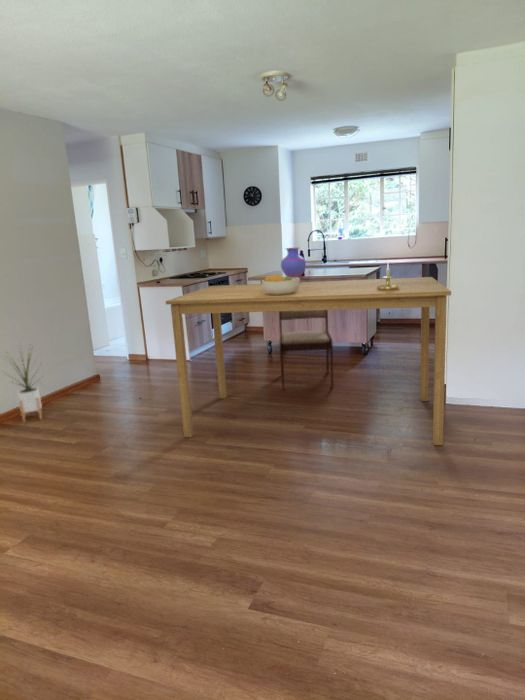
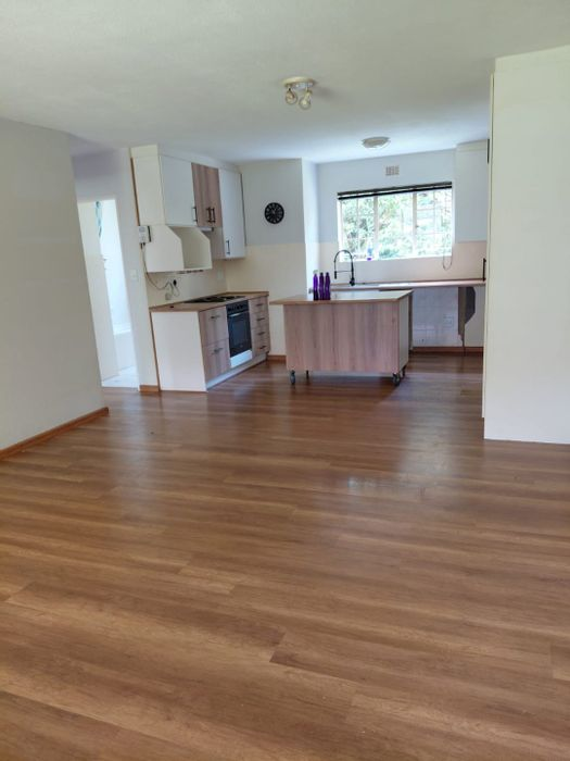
- fruit bowl (280, 282)
- candle holder (387, 275)
- dining table (306, 310)
- house plant (26, 381)
- dining chair (304, 337)
- vase (293, 265)
